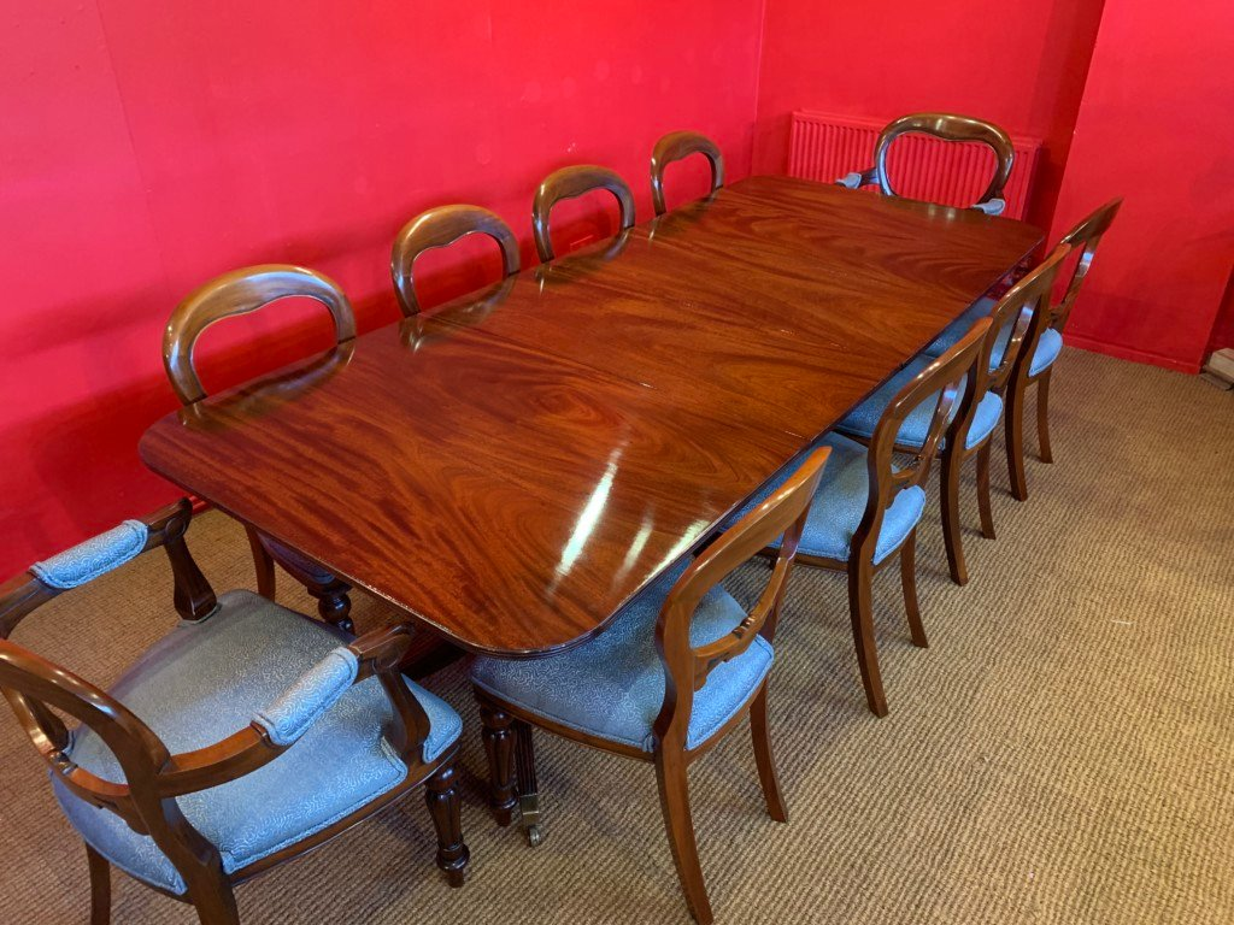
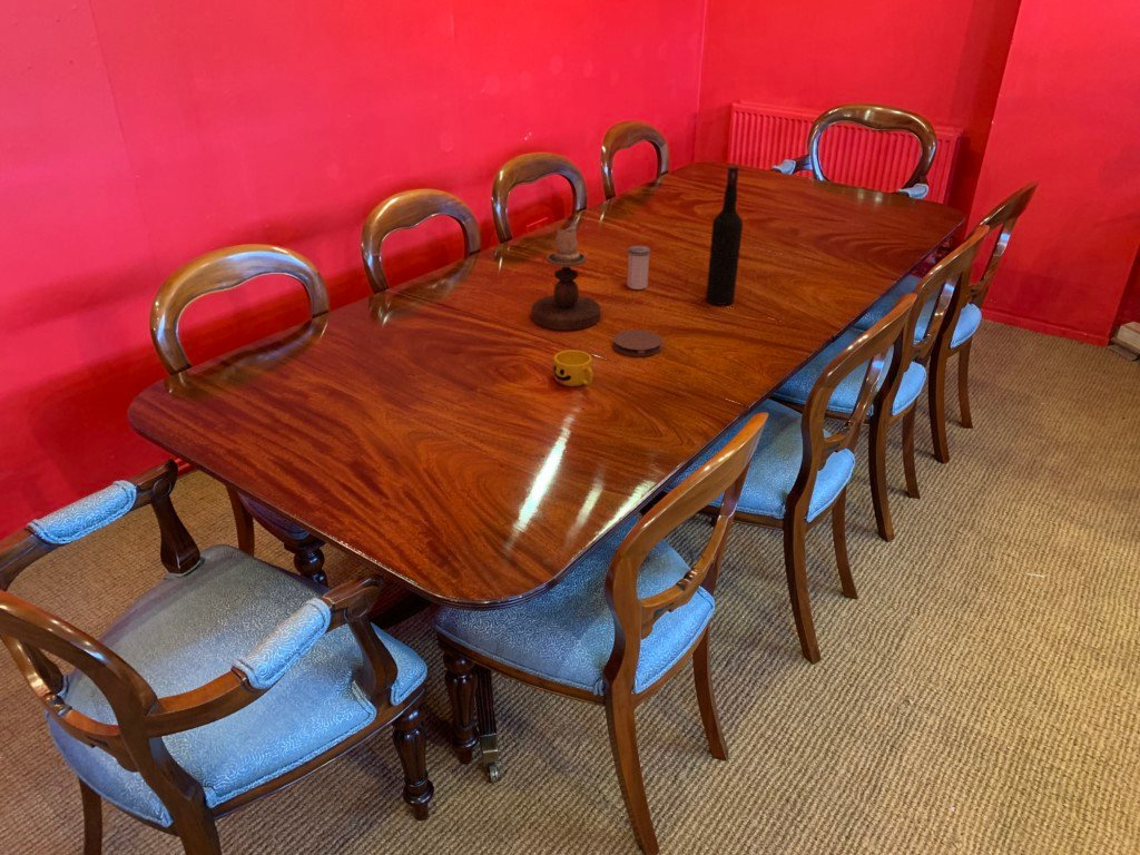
+ coaster (637, 342)
+ cup (576, 370)
+ salt shaker (638, 267)
+ wine bottle (726, 236)
+ candlestick (566, 273)
